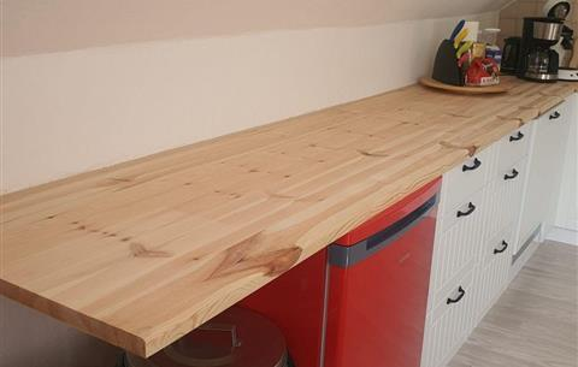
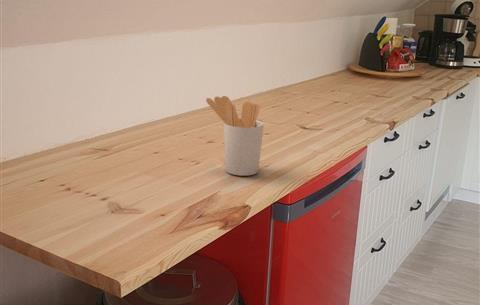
+ utensil holder (234, 133)
